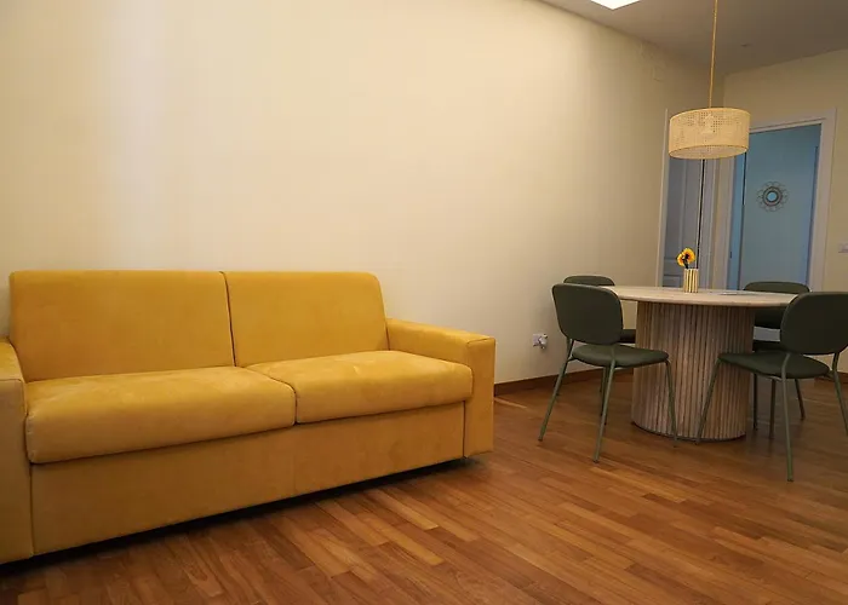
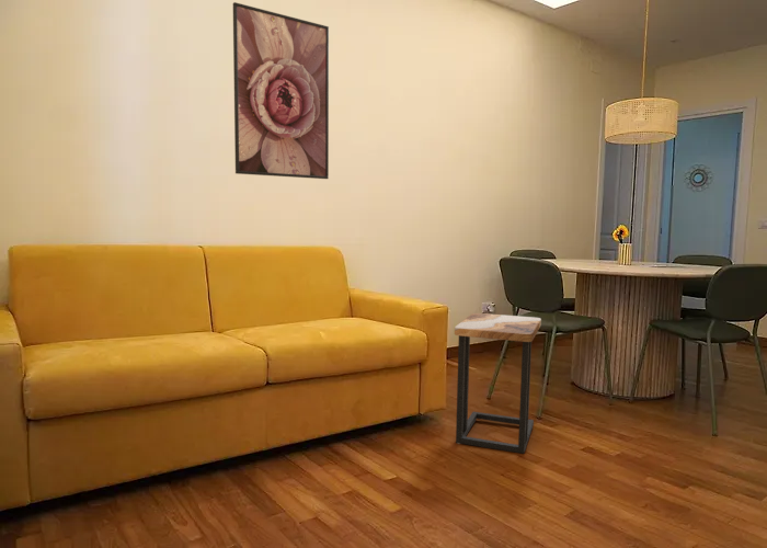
+ side table (520, 381)
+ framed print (284, 96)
